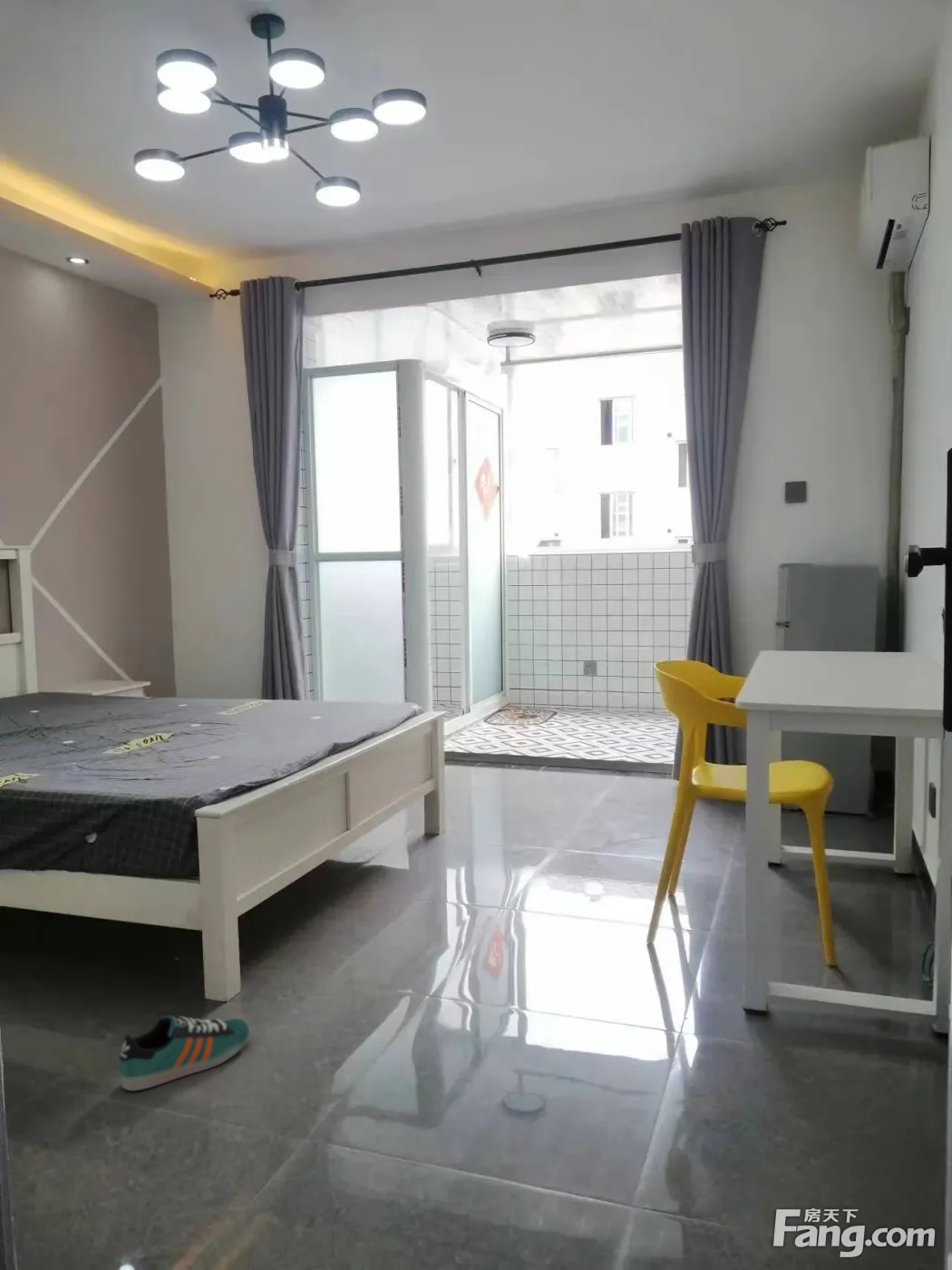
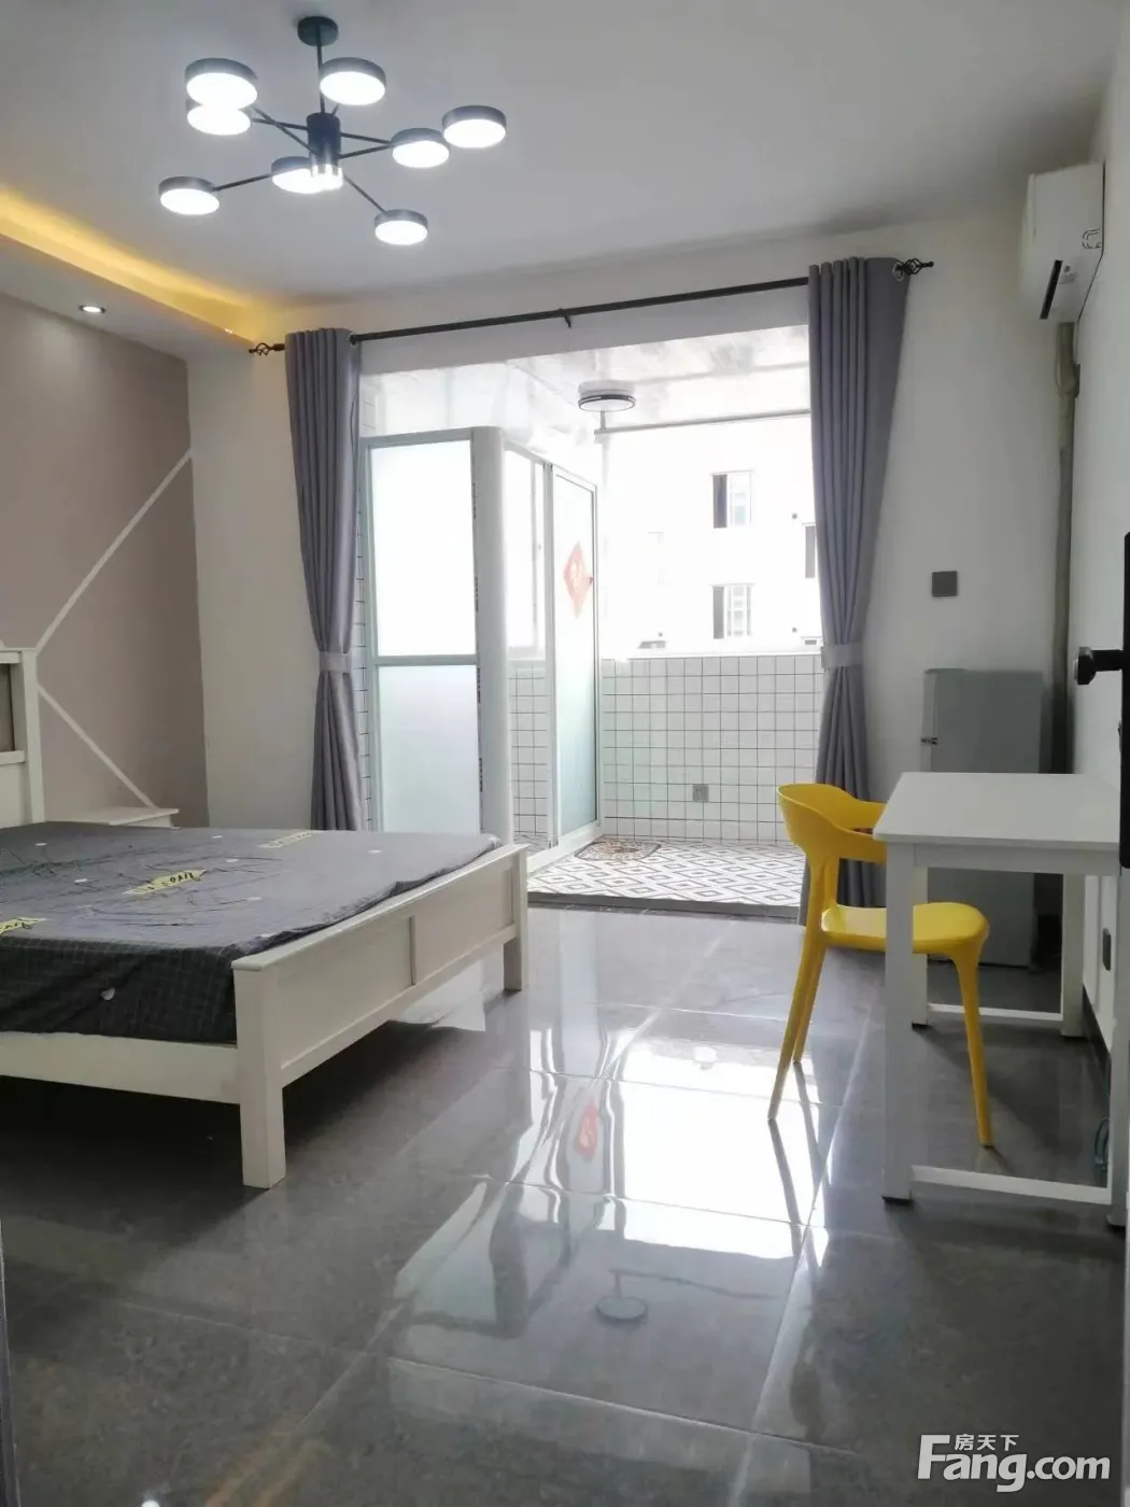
- sneaker (188, 1039)
